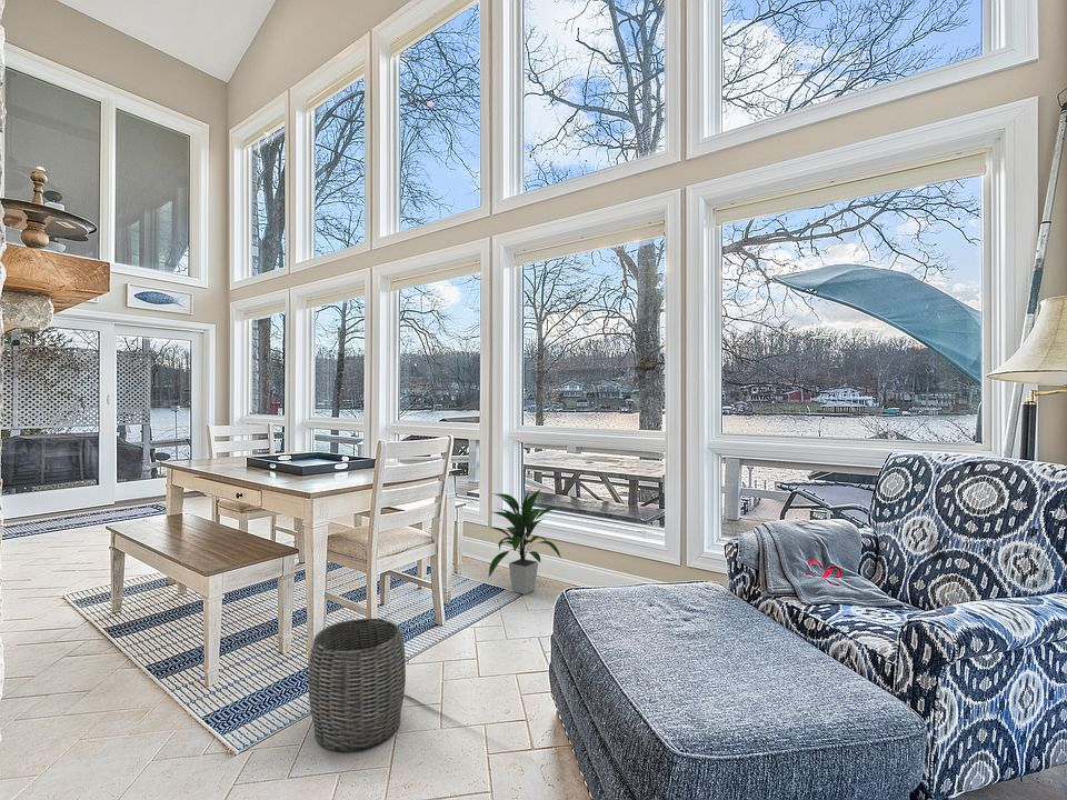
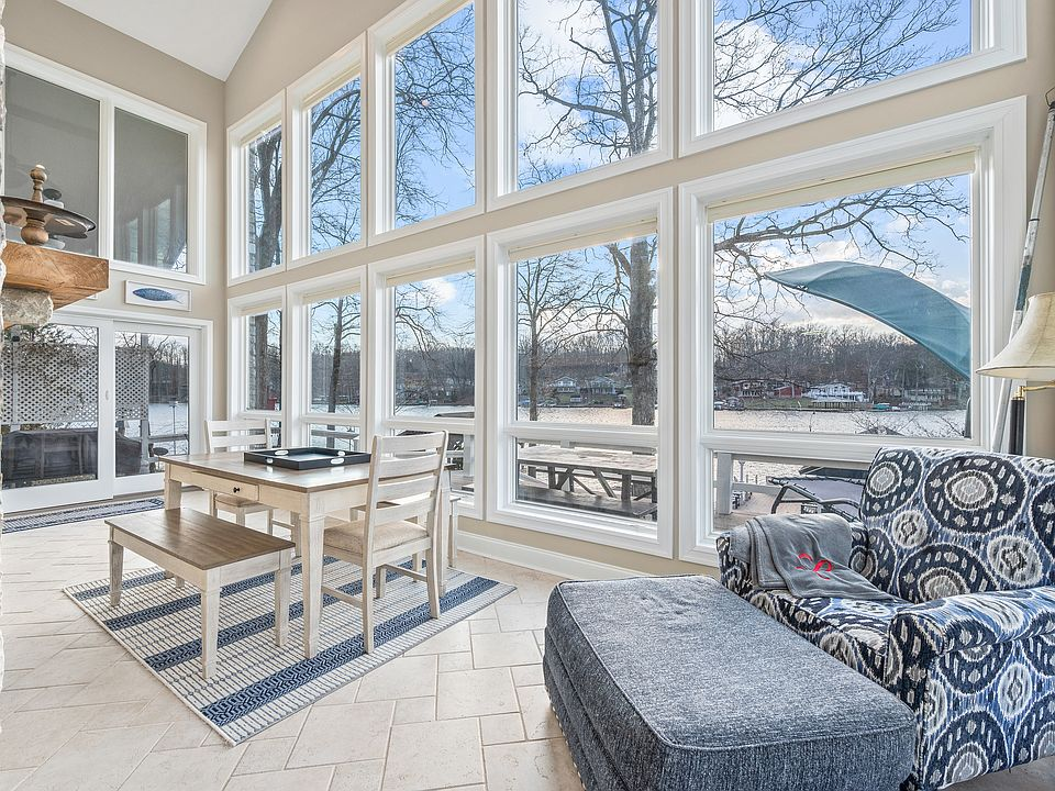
- woven basket (358, 679)
- indoor plant (519, 538)
